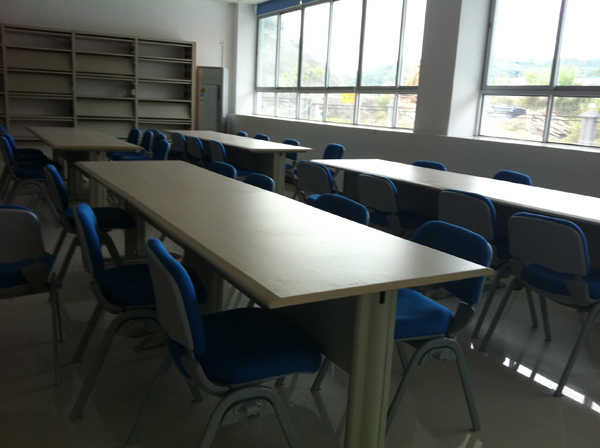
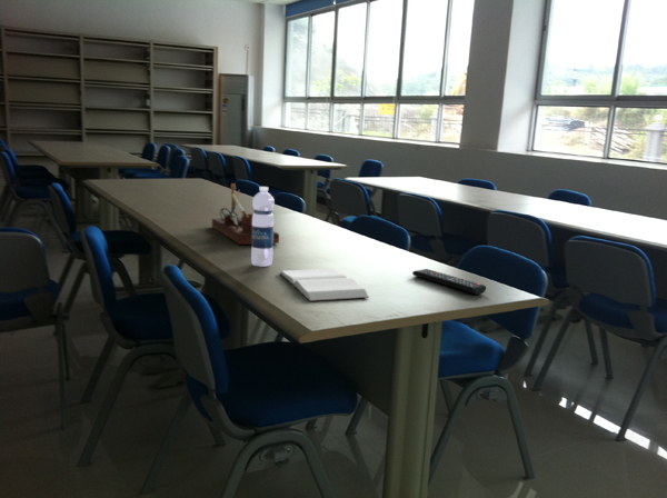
+ book (321, 280)
+ water bottle (262, 226)
+ desk organizer (243, 211)
+ remote control (447, 280)
